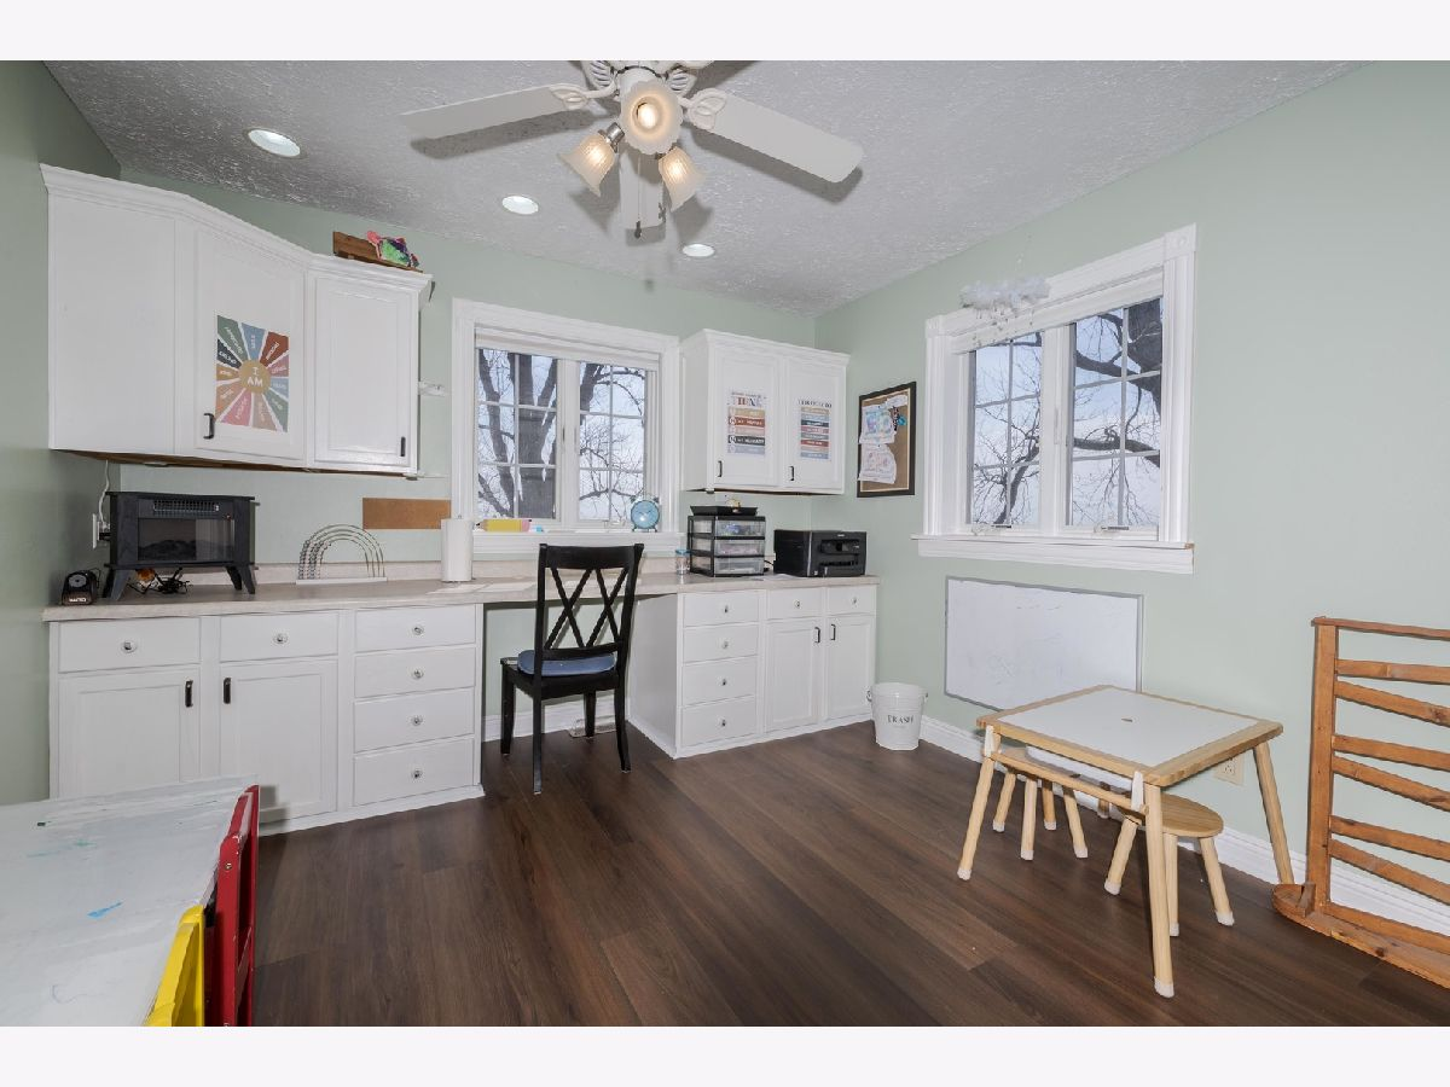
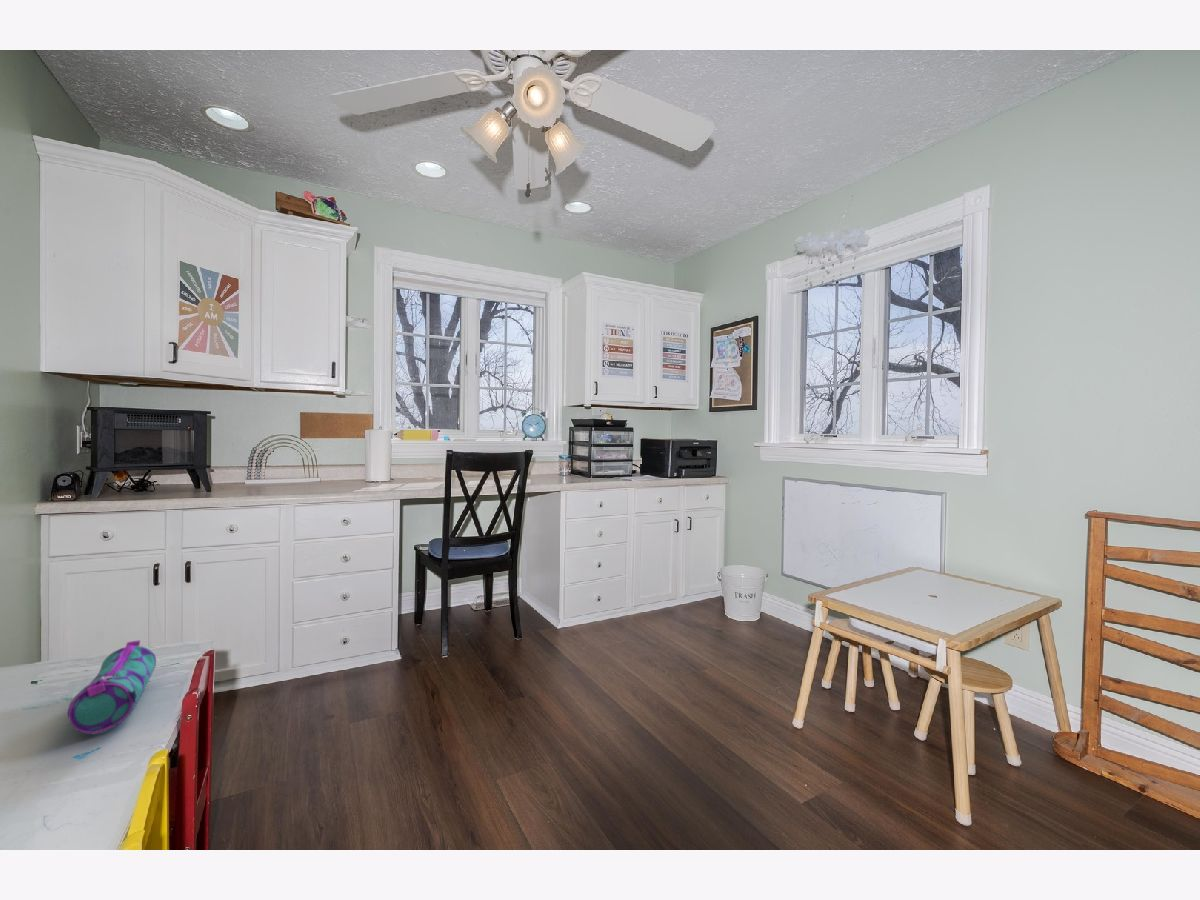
+ pencil case (117, 684)
